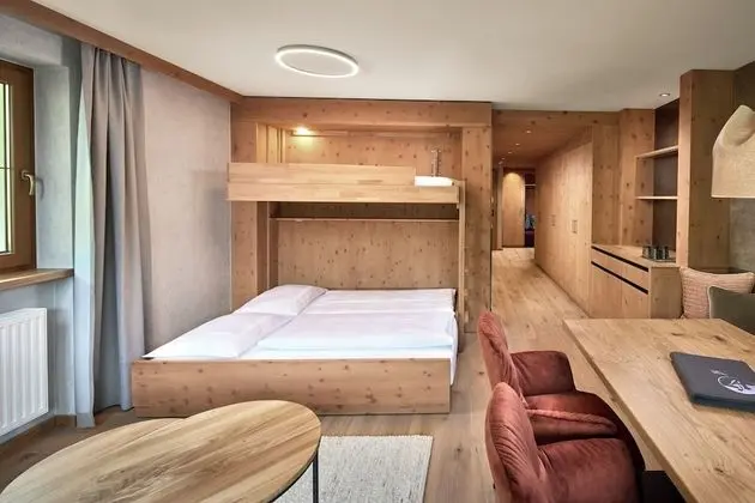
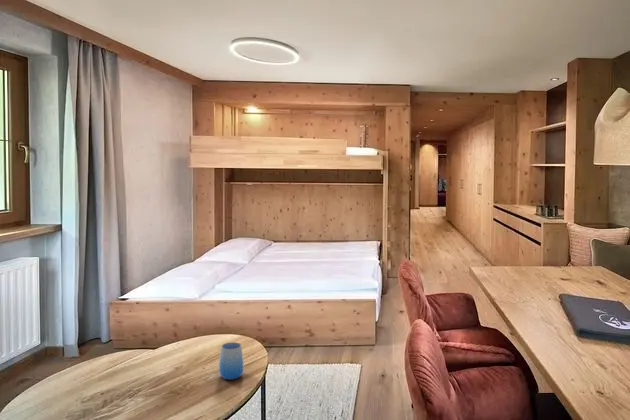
+ cup (231, 360)
